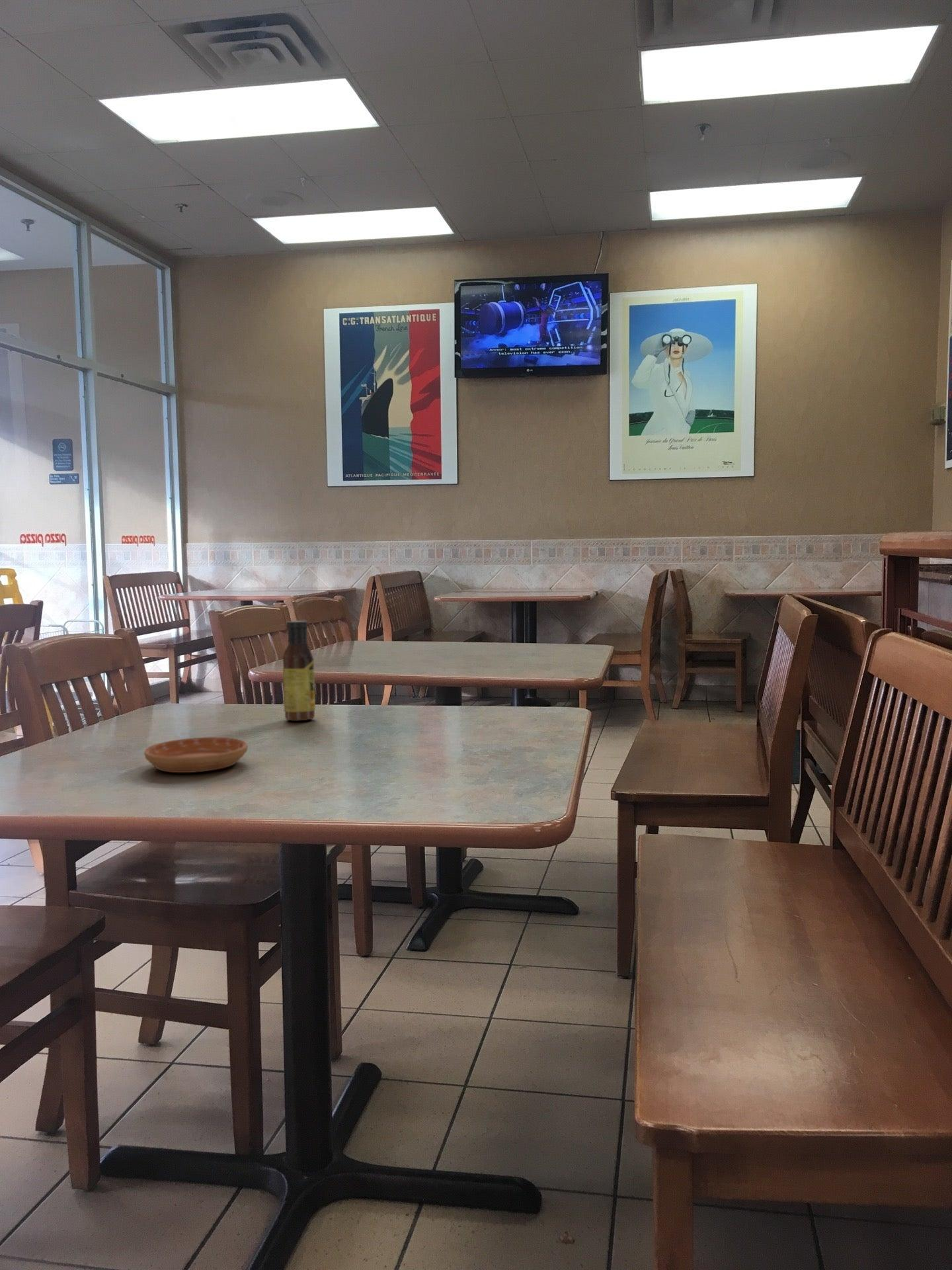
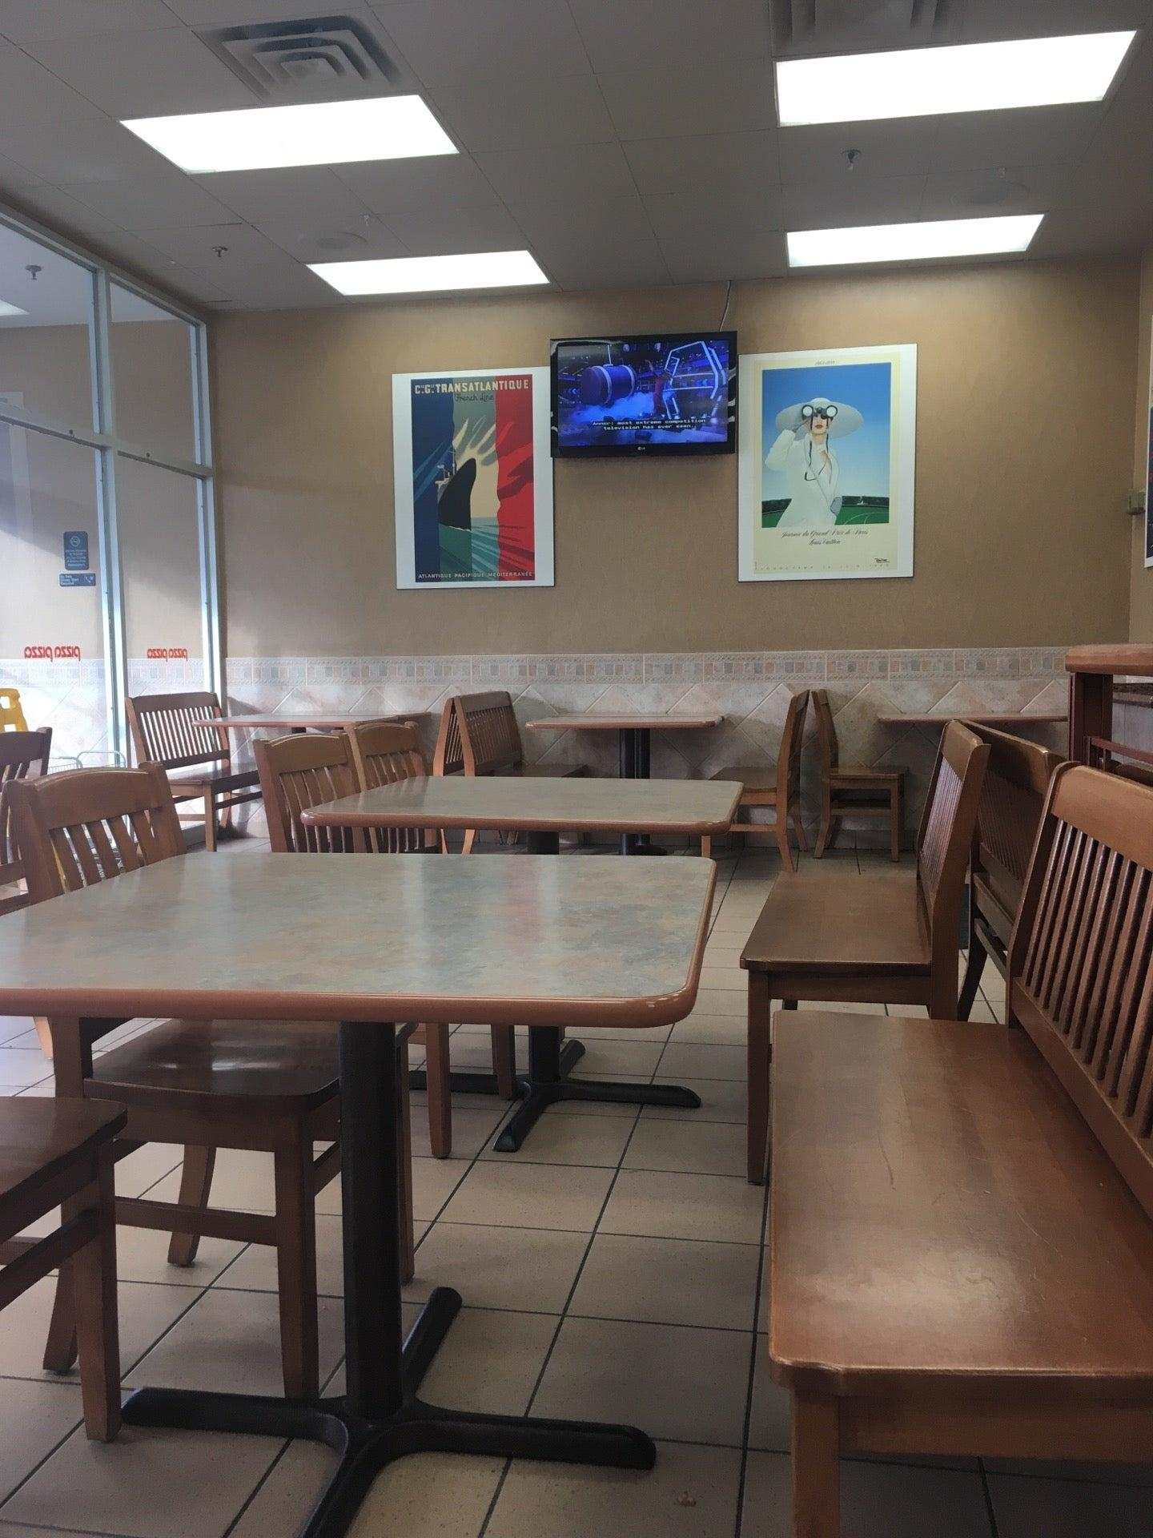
- sauce bottle (298, 670)
- saucer (196, 755)
